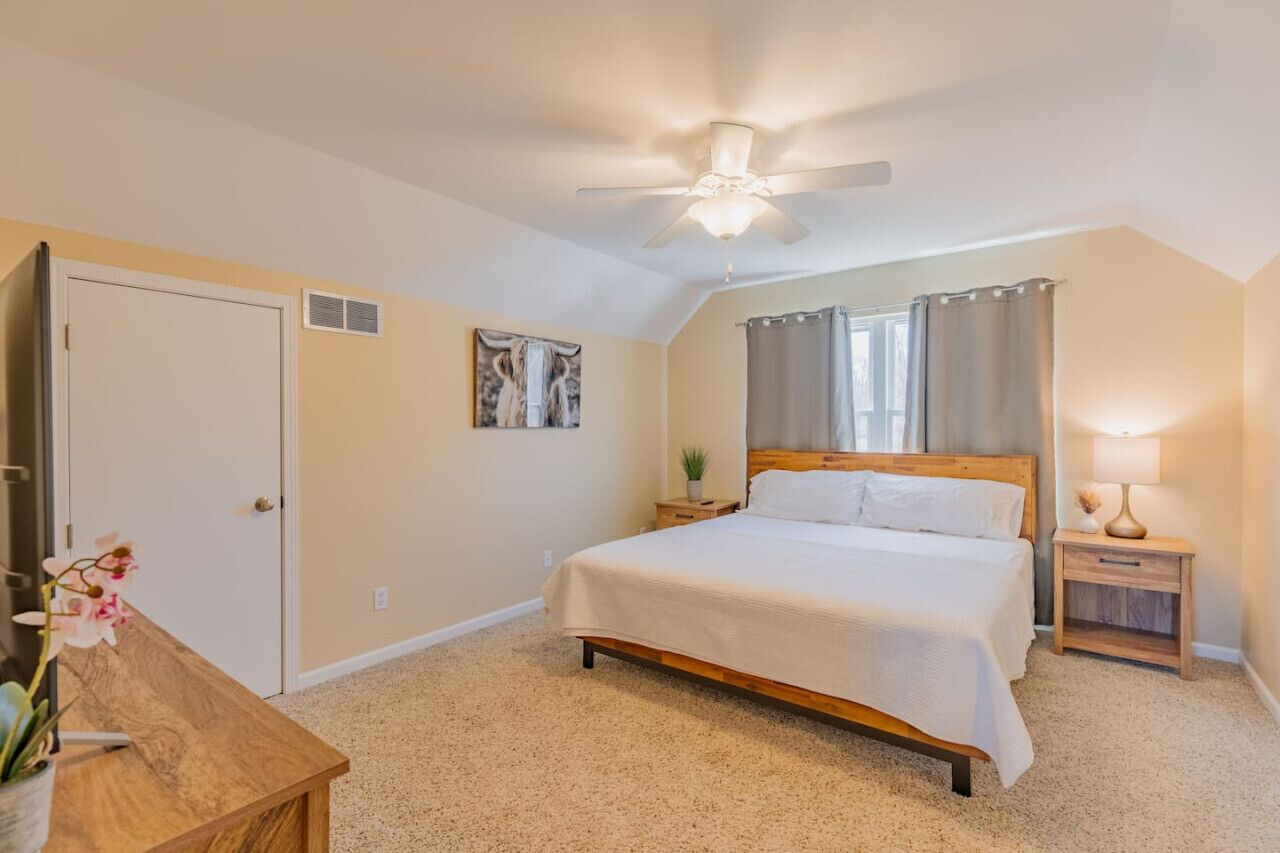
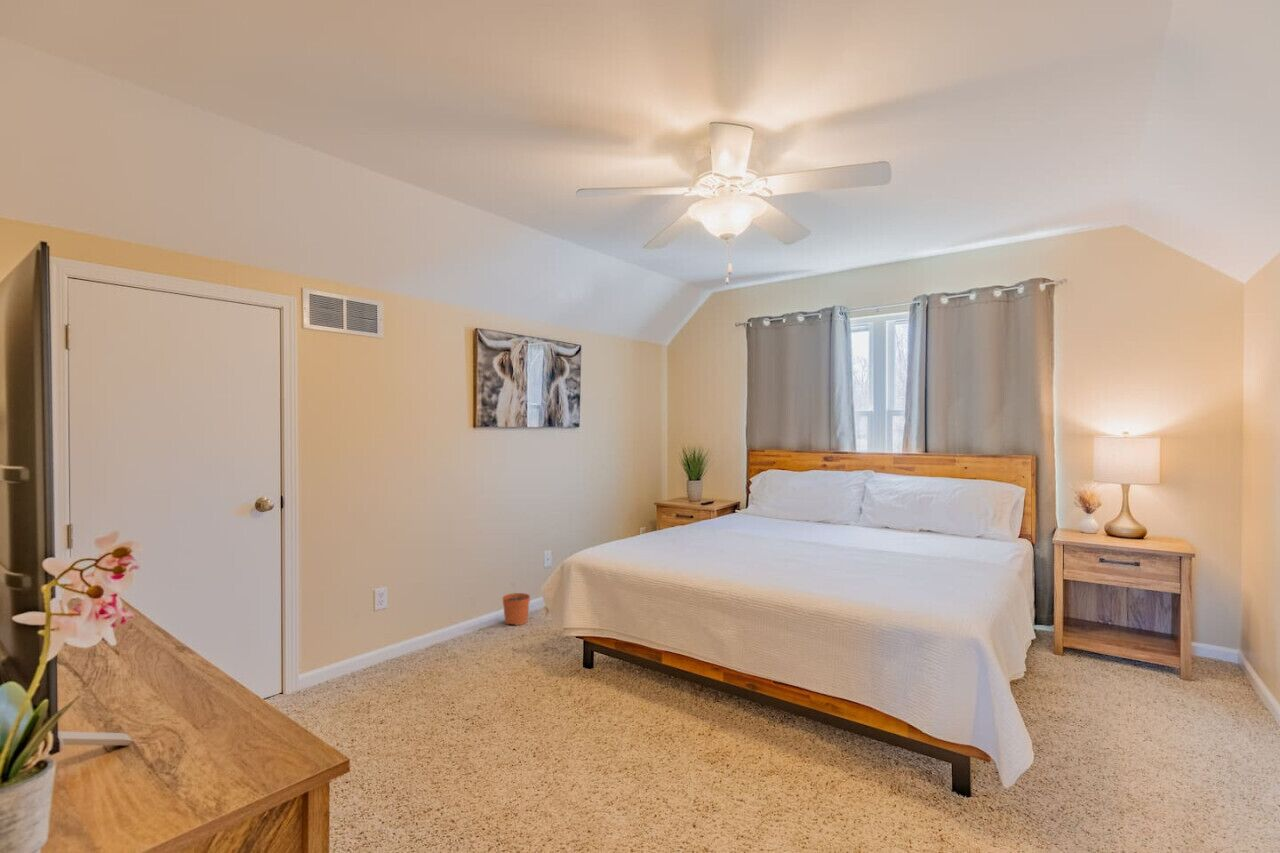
+ plant pot (516, 603)
